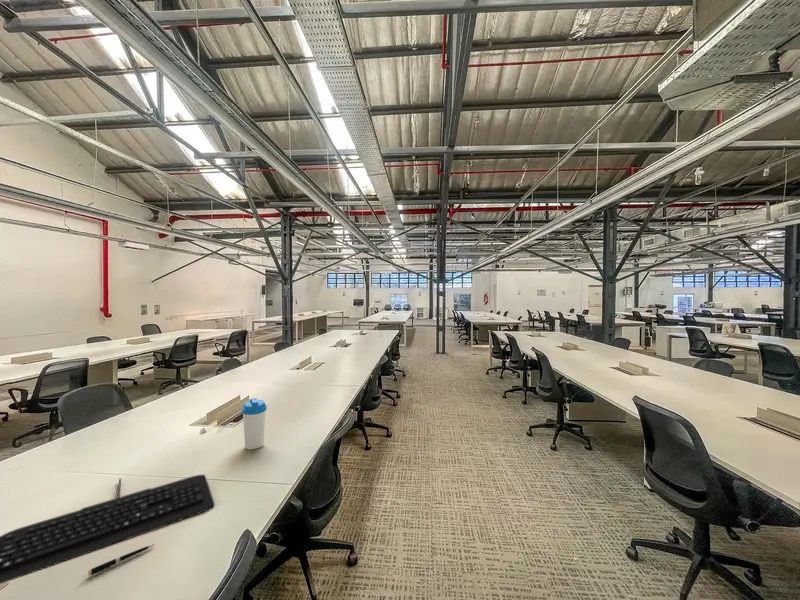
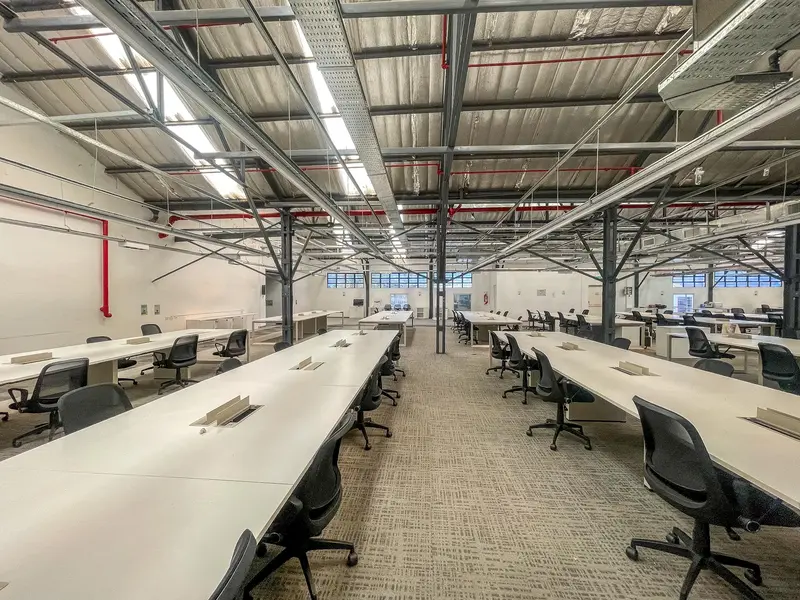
- keyboard (117, 503)
- water bottle (254, 422)
- pen (124, 556)
